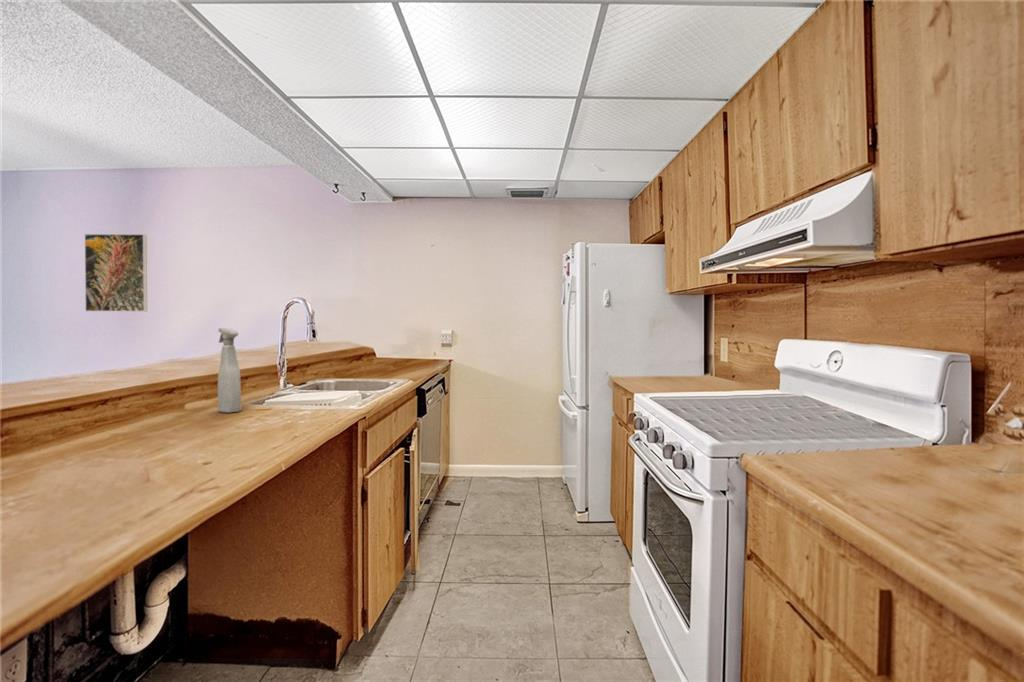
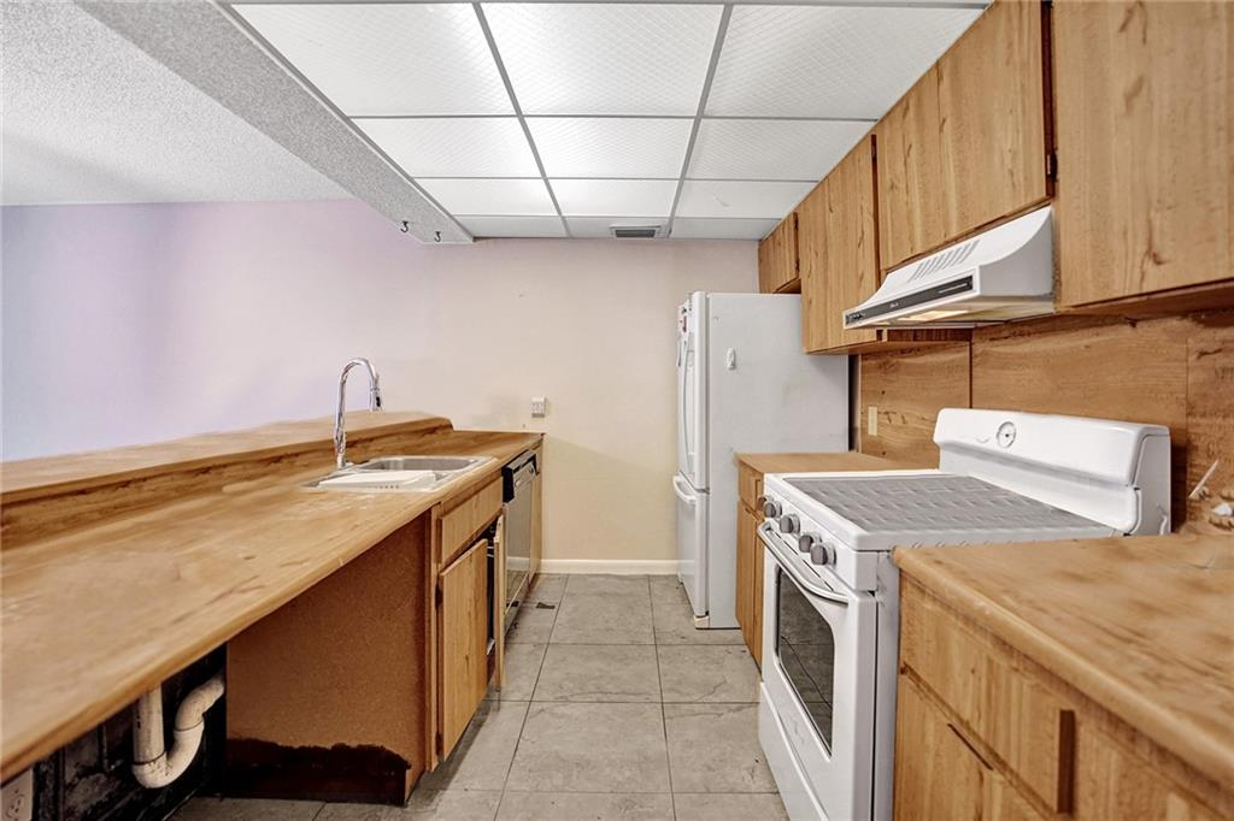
- spray bottle (229, 369)
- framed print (116, 273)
